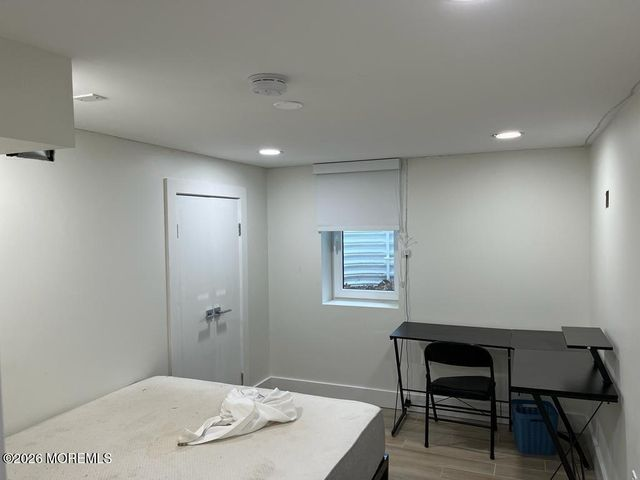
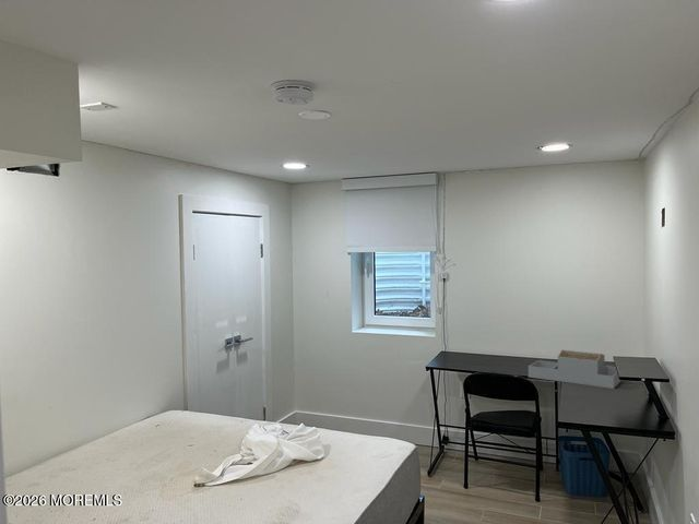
+ architectural model (574, 364)
